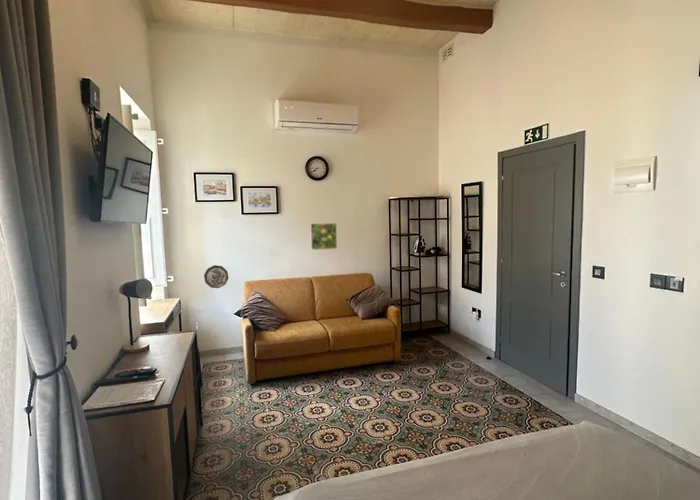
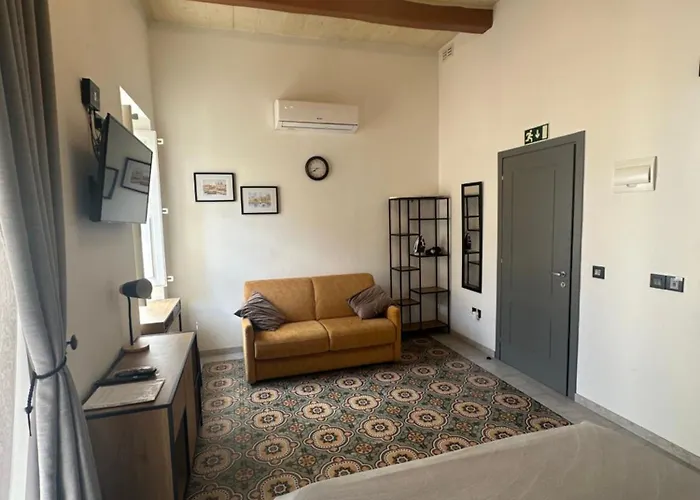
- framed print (323, 236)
- decorative plate (216, 276)
